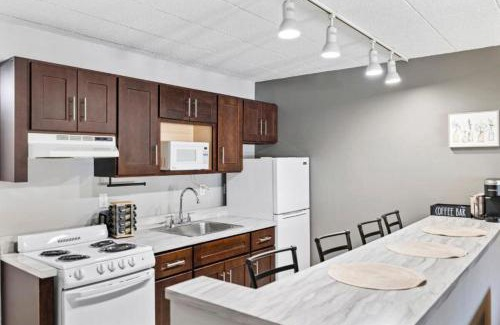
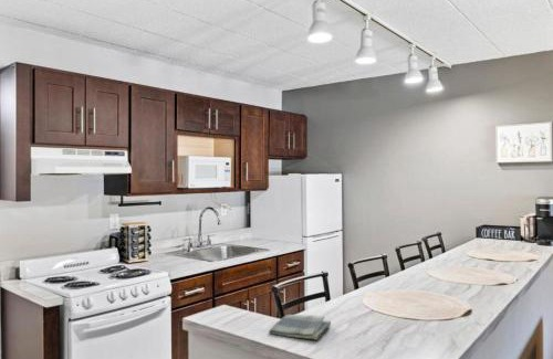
+ dish towel (301, 325)
